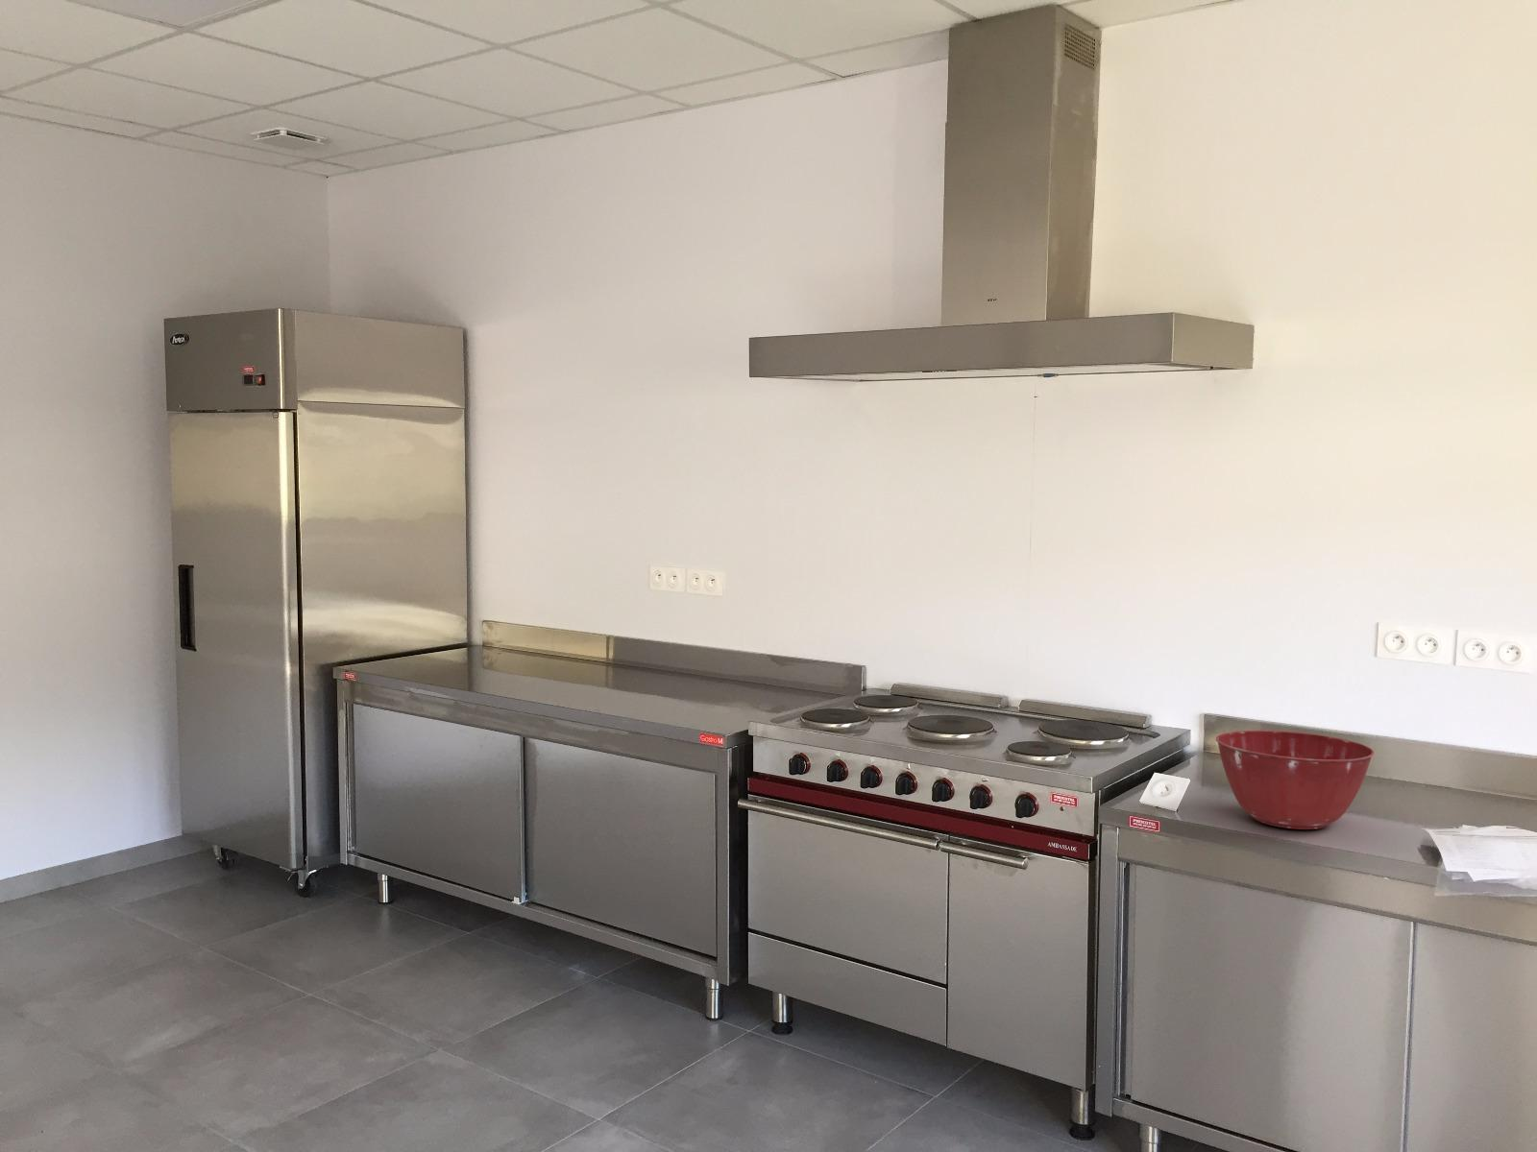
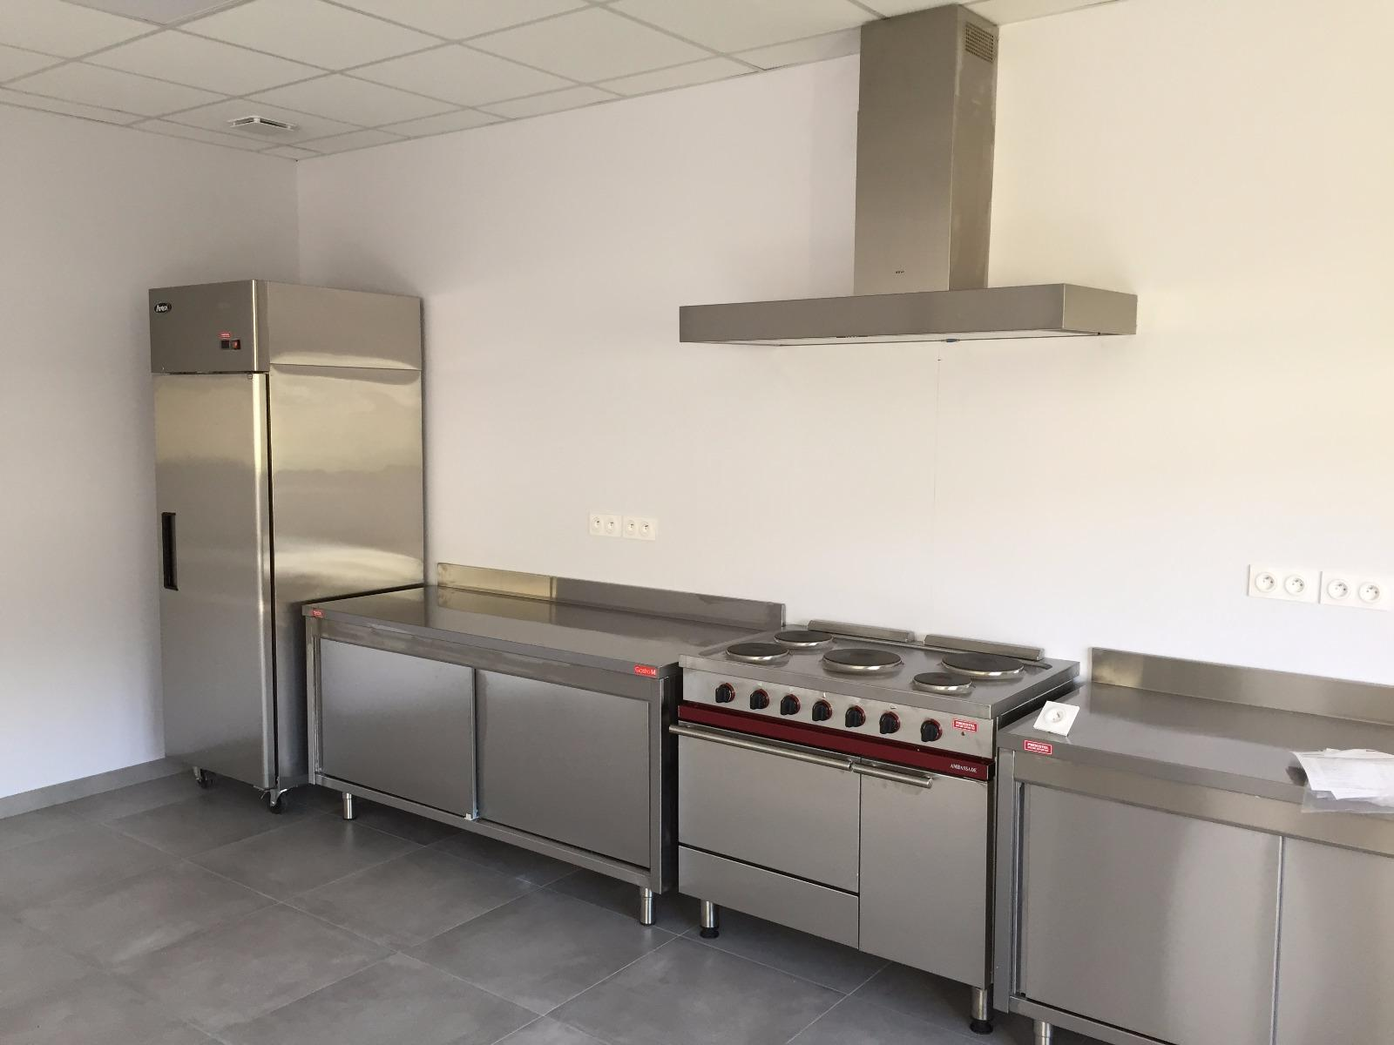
- mixing bowl (1293, 782)
